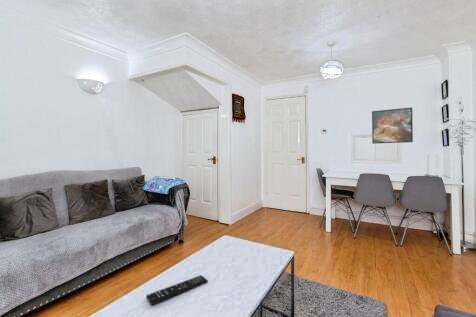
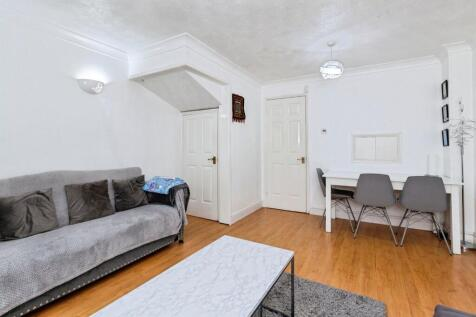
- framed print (391, 126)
- remote control (178, 288)
